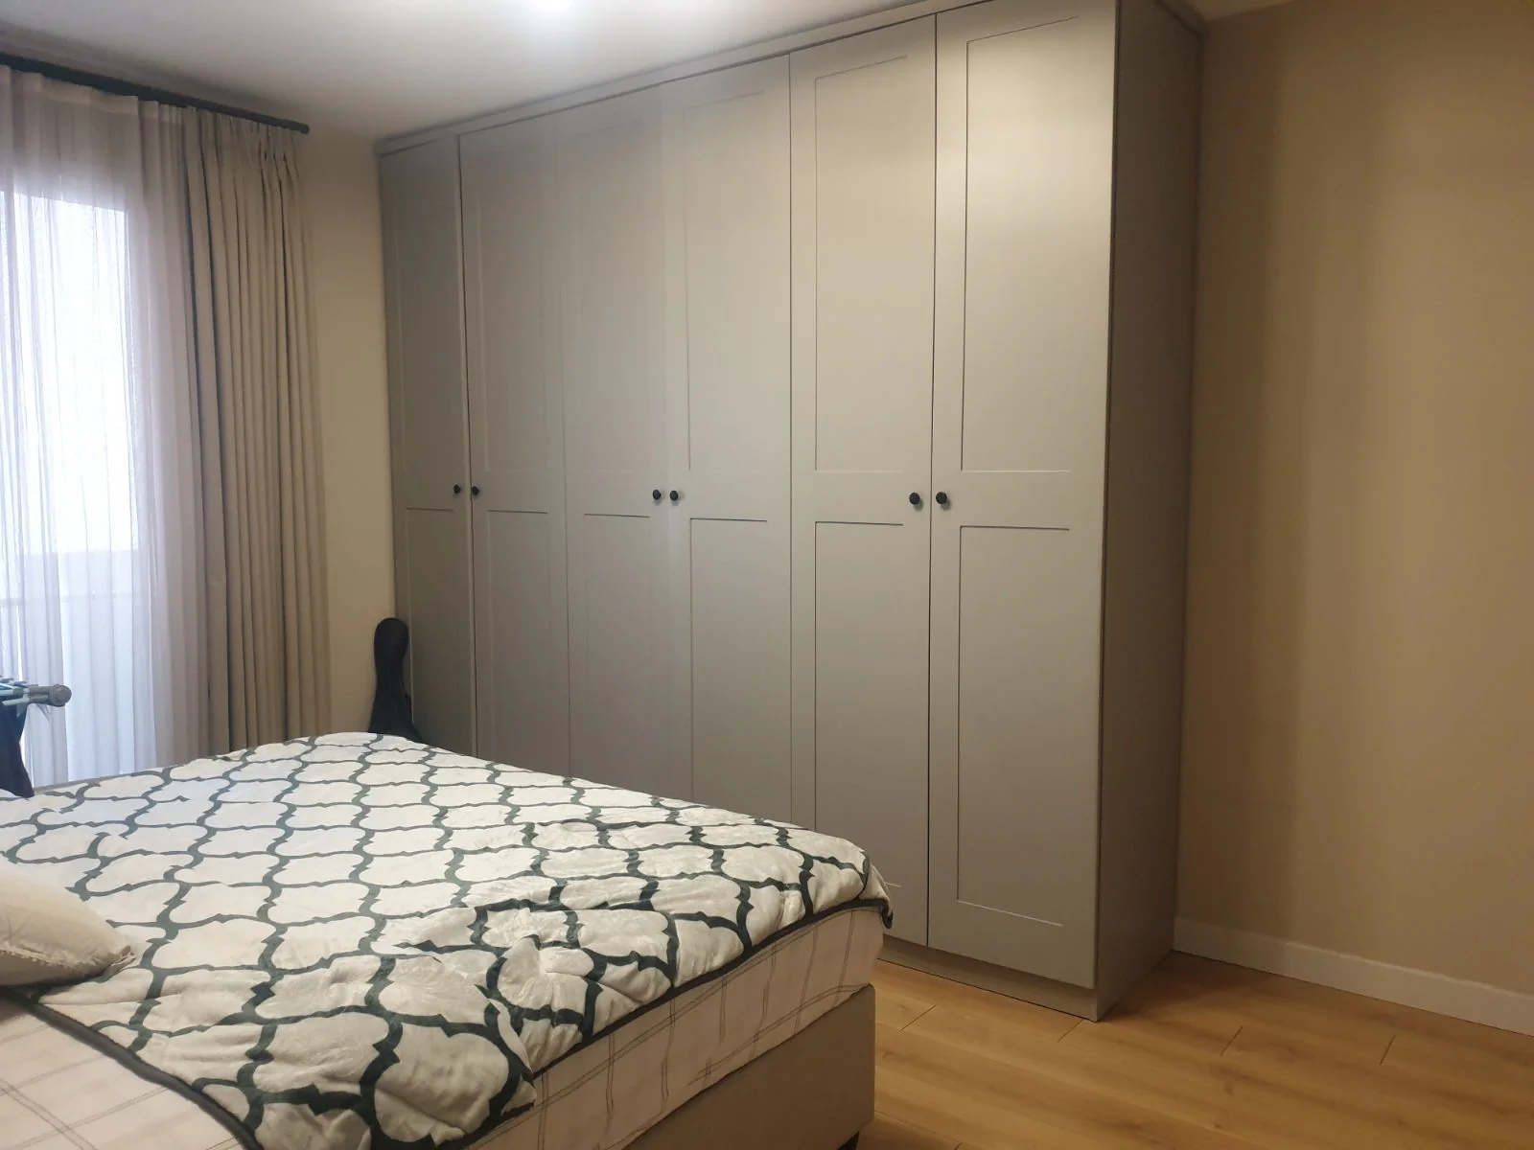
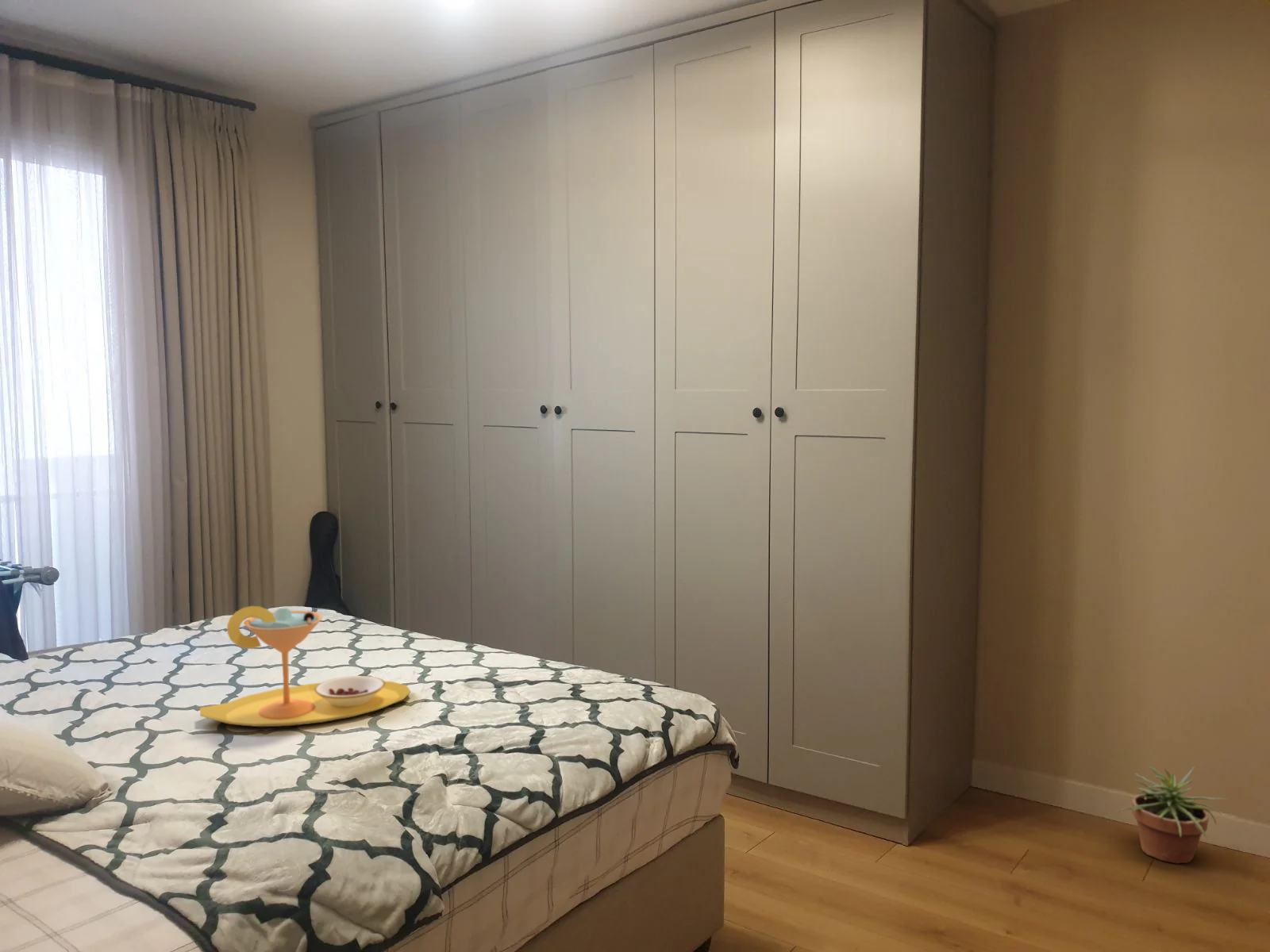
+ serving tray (301, 642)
+ potted plant (1172, 812)
